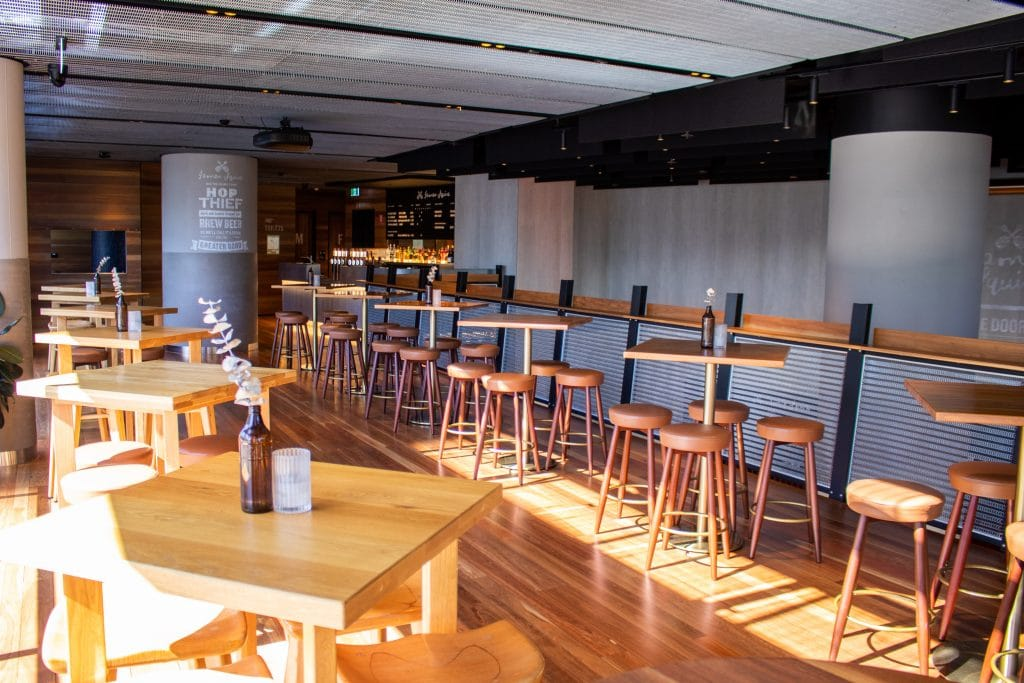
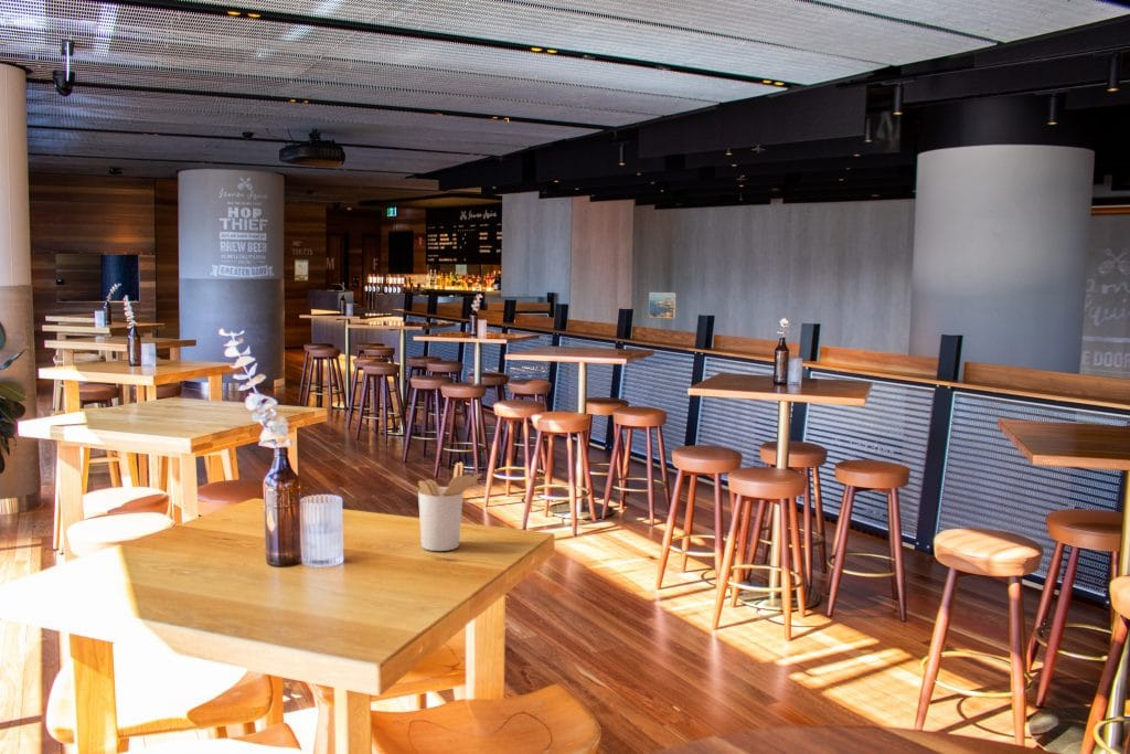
+ utensil holder (448, 507)
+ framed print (662, 305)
